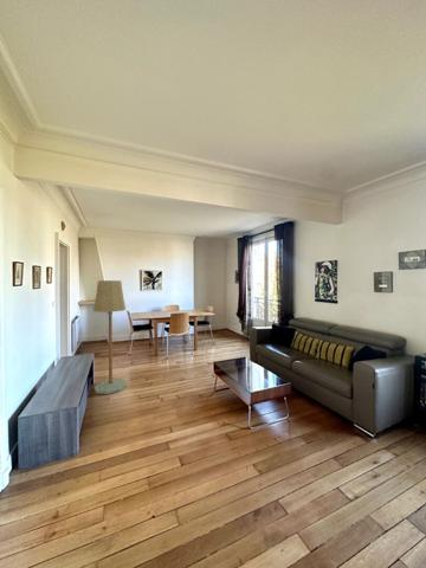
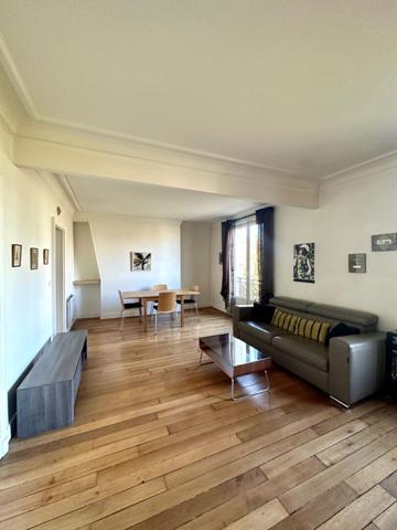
- floor lamp (110, 334)
